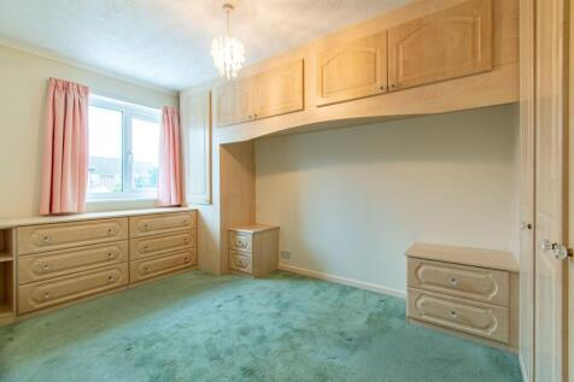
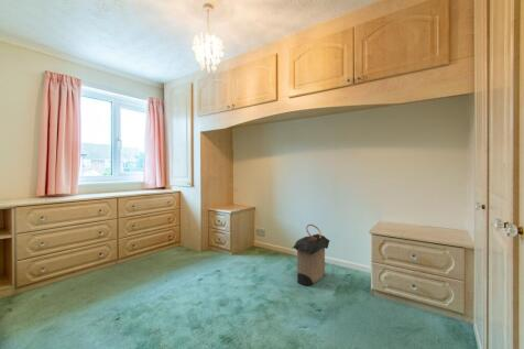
+ laundry hamper (312, 252)
